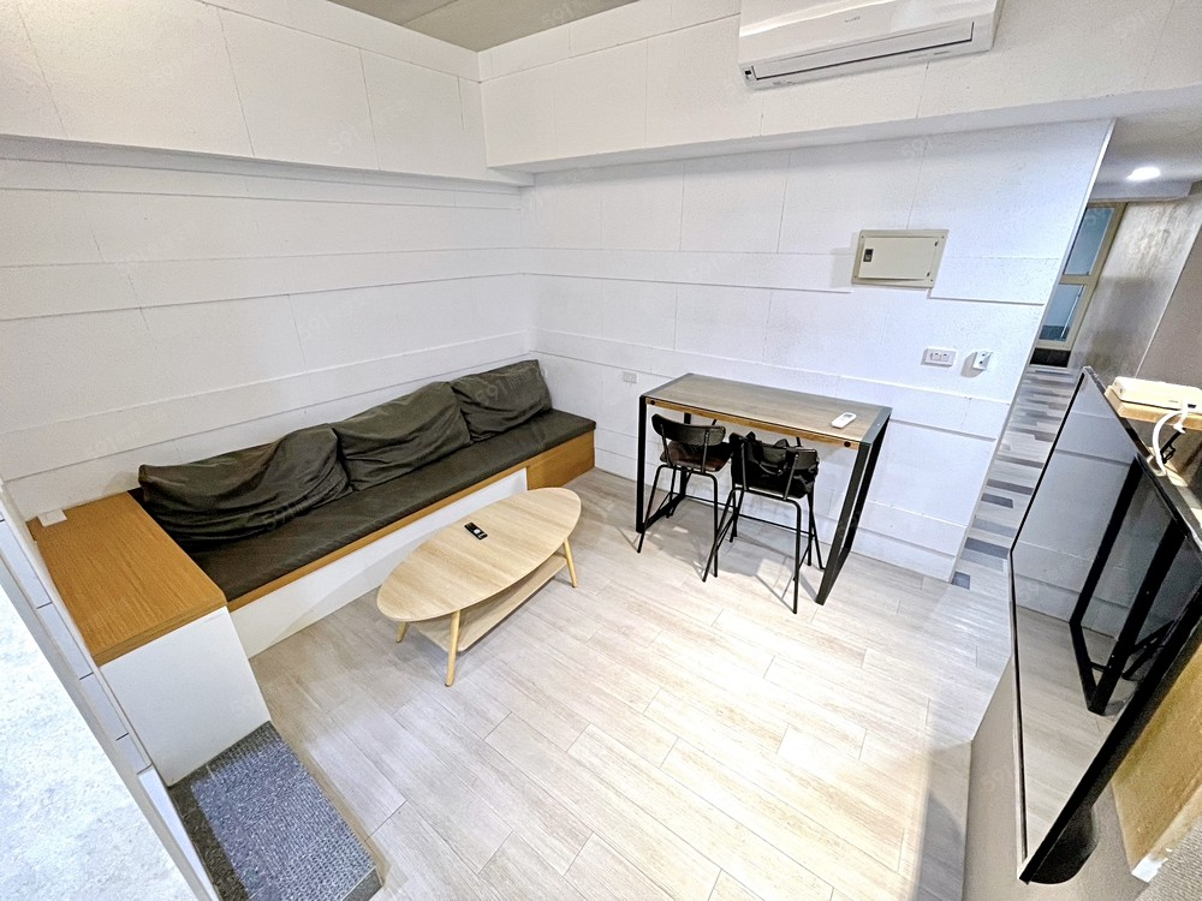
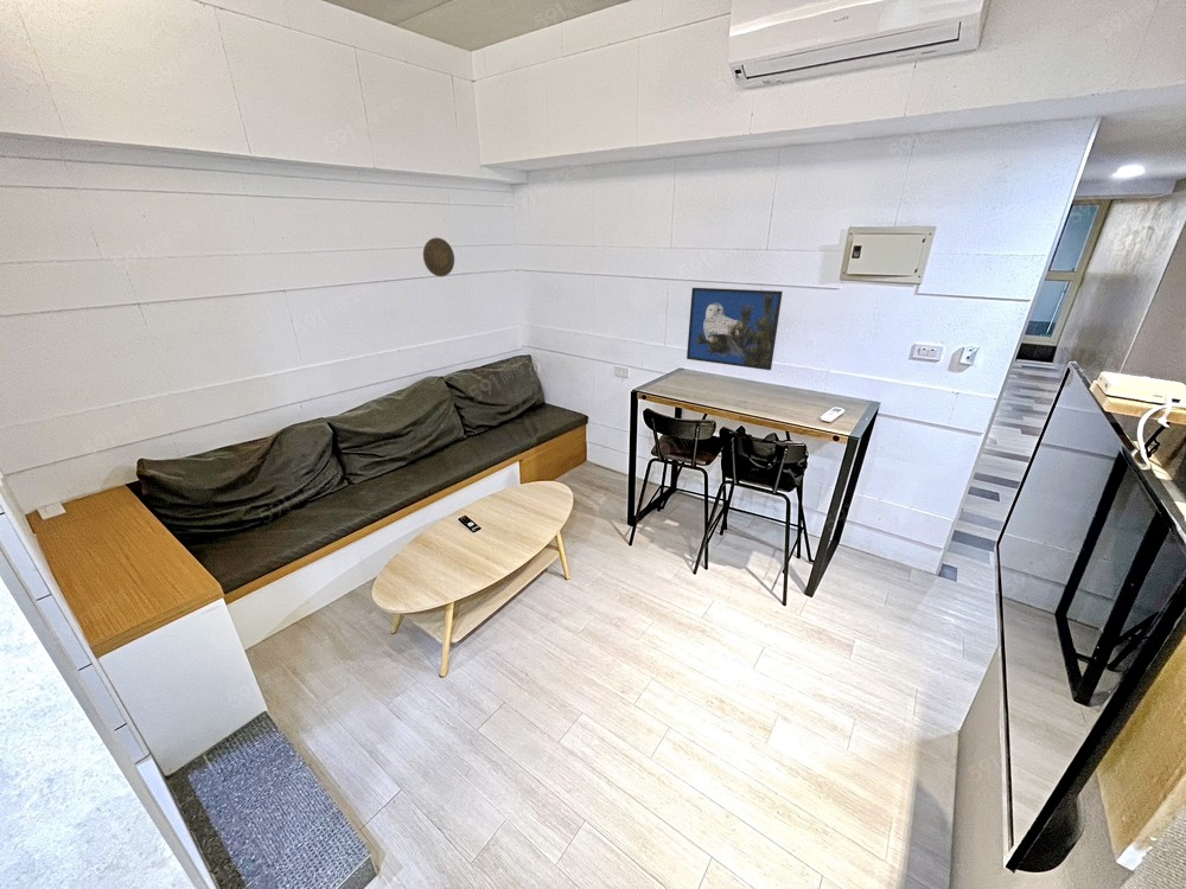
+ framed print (731, 327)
+ decorative plate (440, 257)
